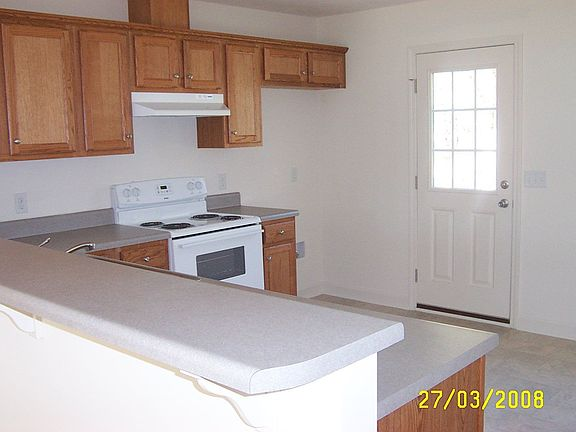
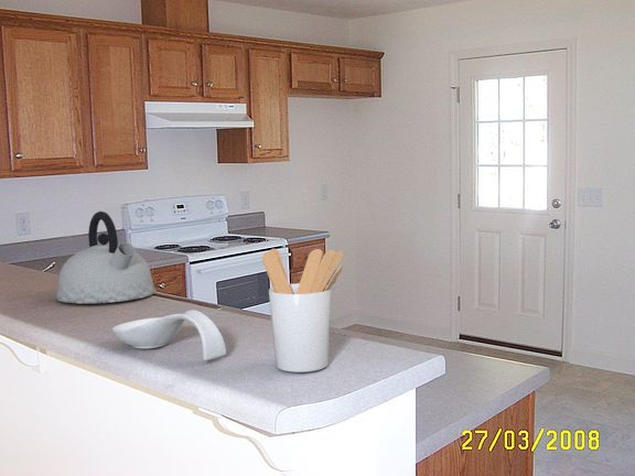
+ kettle (106, 253)
+ utensil holder (309, 305)
+ spoon rest (169, 328)
